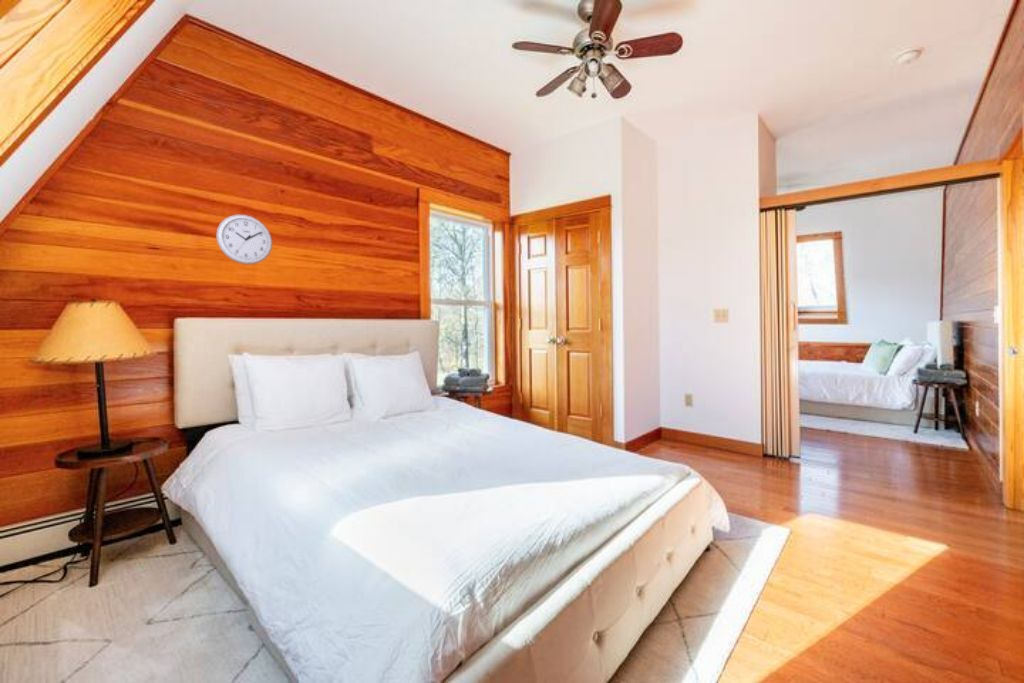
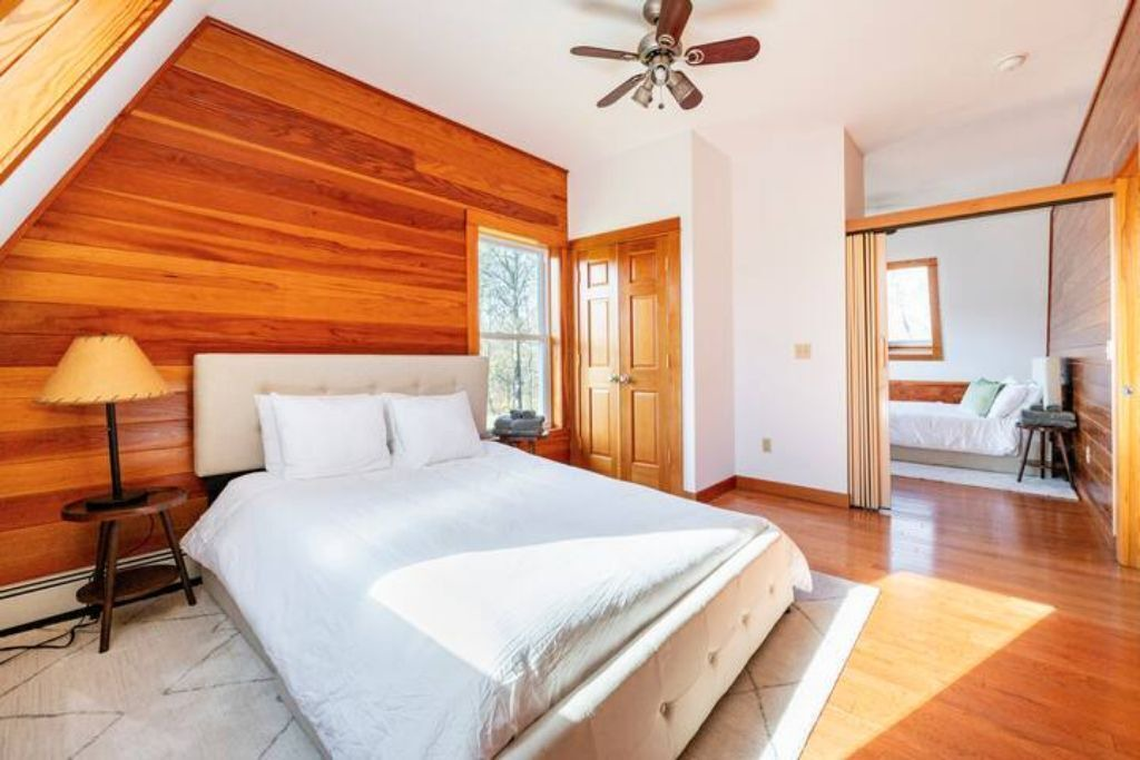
- wall clock (245, 239)
